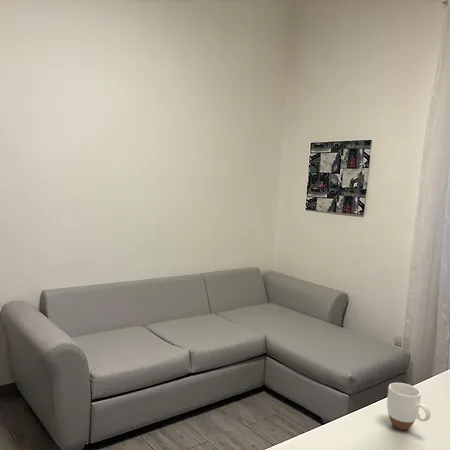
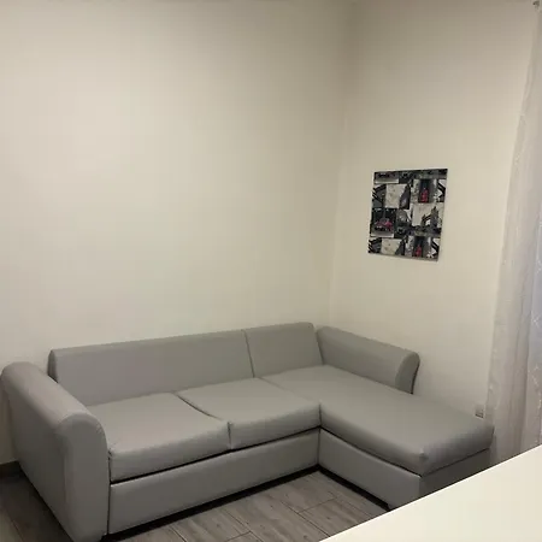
- mug (408, 410)
